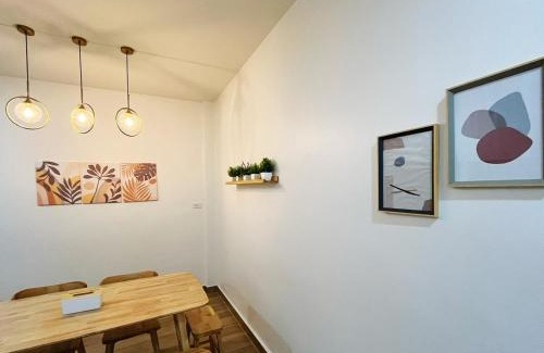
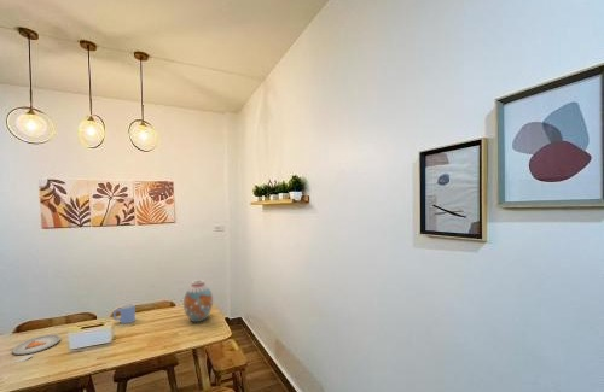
+ vase (198, 299)
+ dinner plate (33, 347)
+ mug (124, 314)
